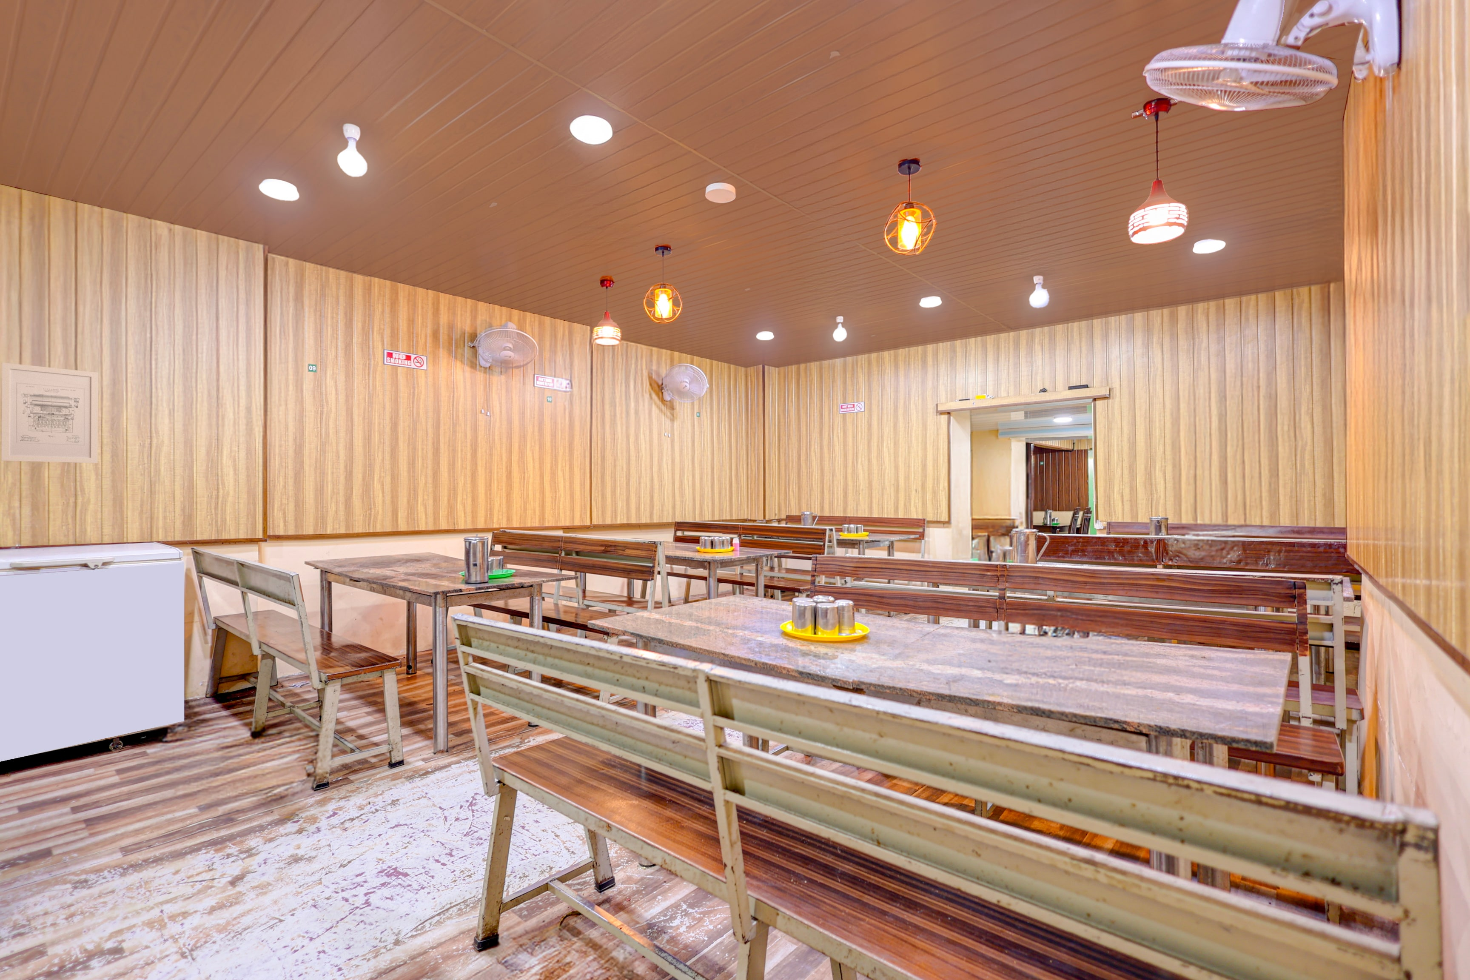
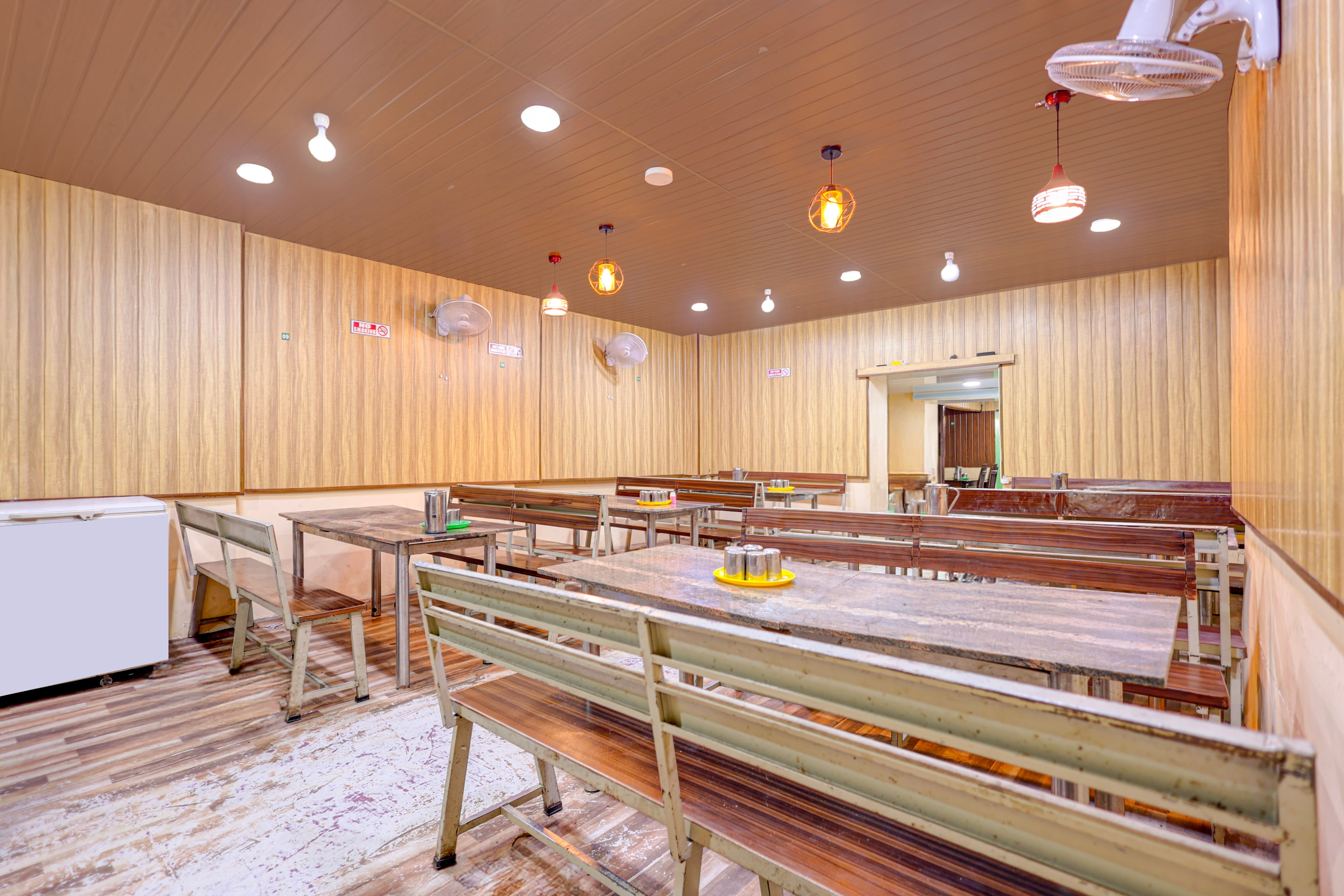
- wall art (51, 415)
